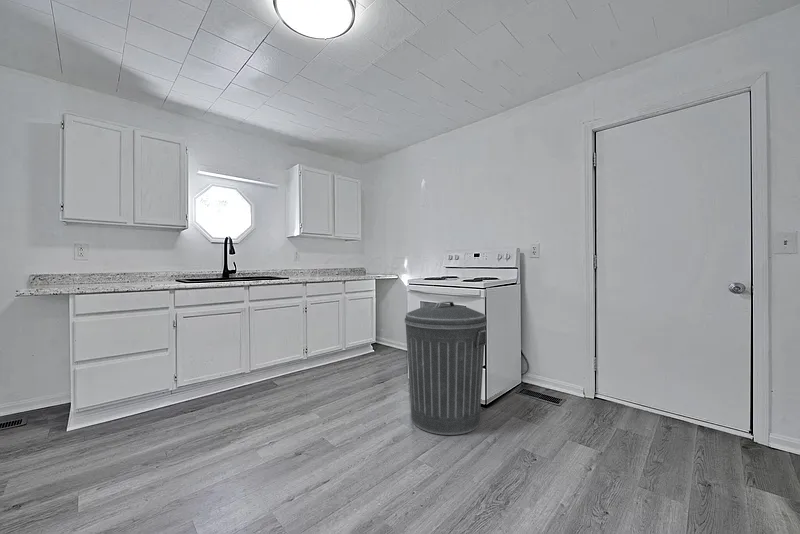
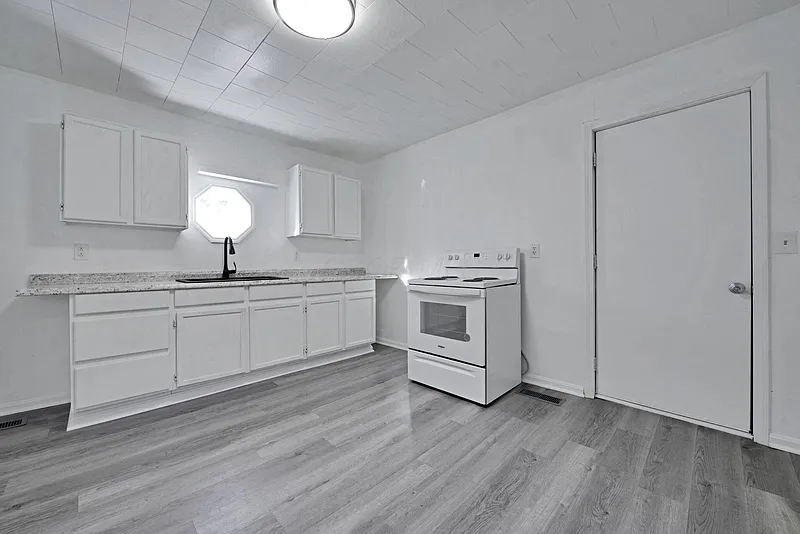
- trash can (445, 360)
